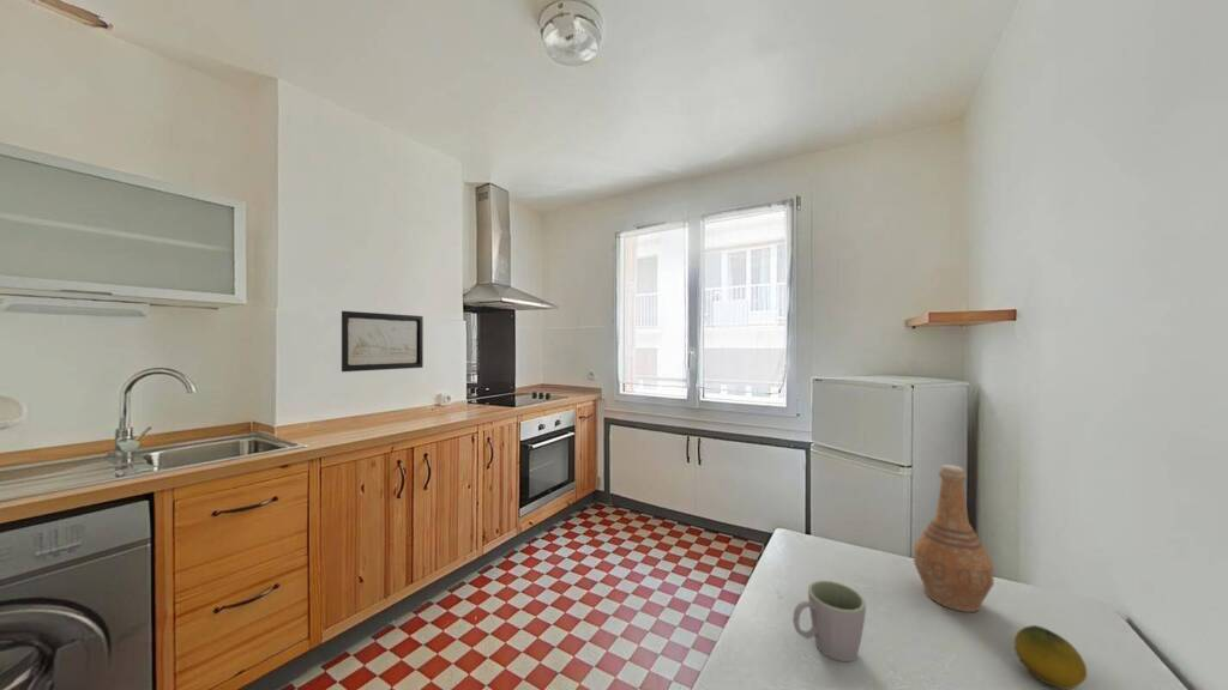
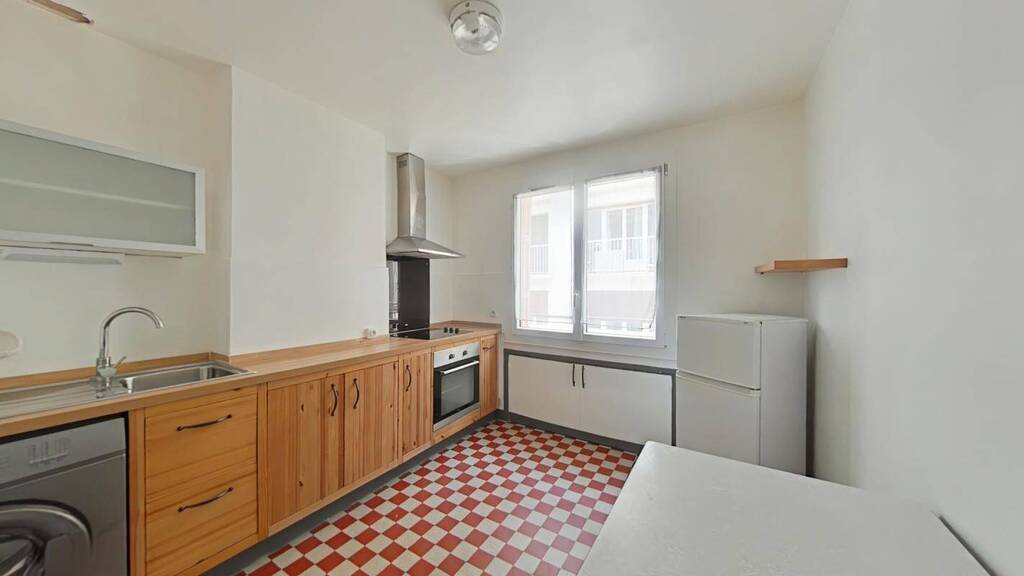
- fruit (1048, 656)
- mug (826, 622)
- vase (951, 532)
- wall art (385, 341)
